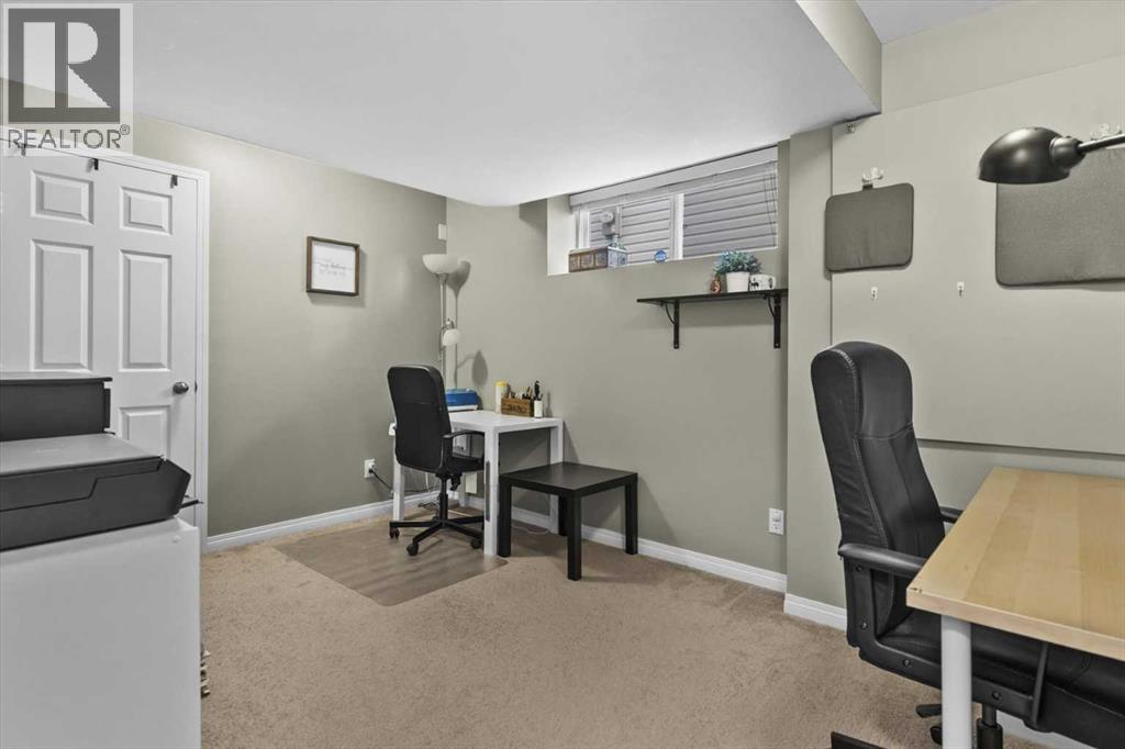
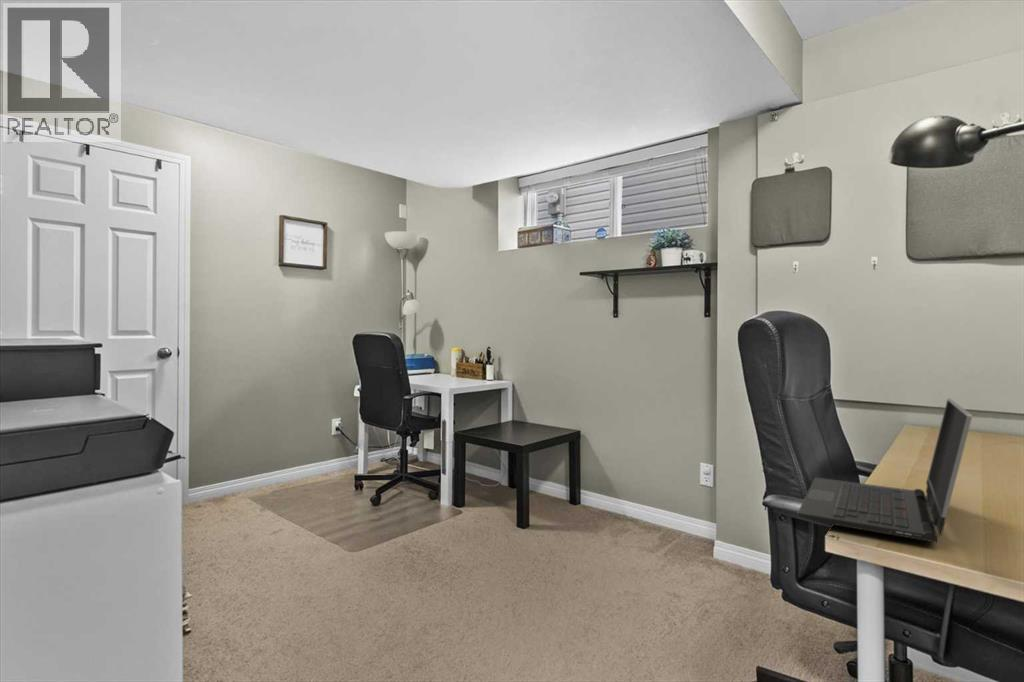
+ laptop computer (876, 485)
